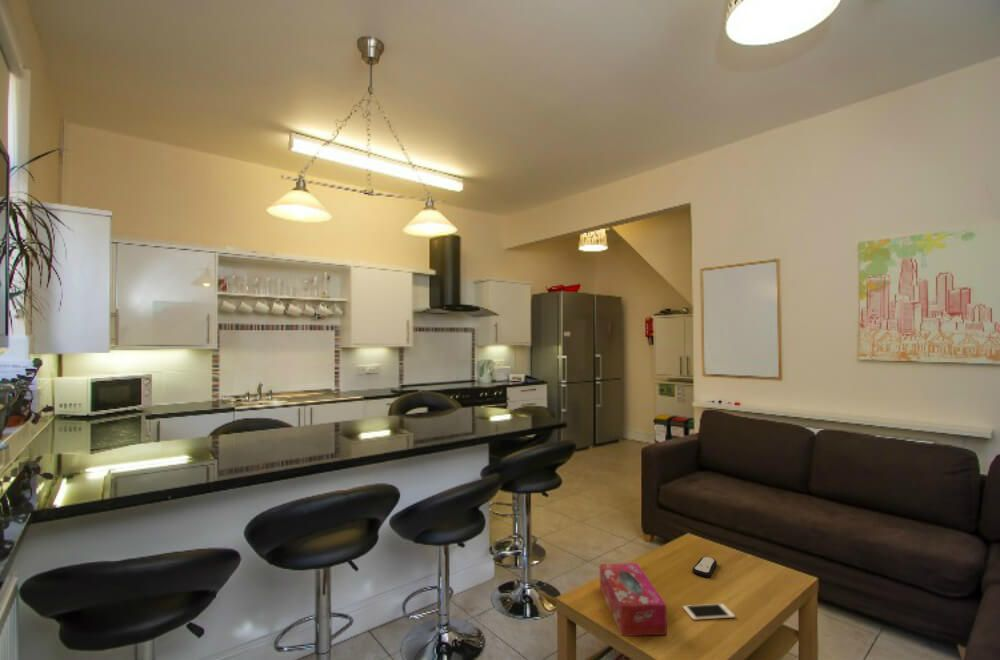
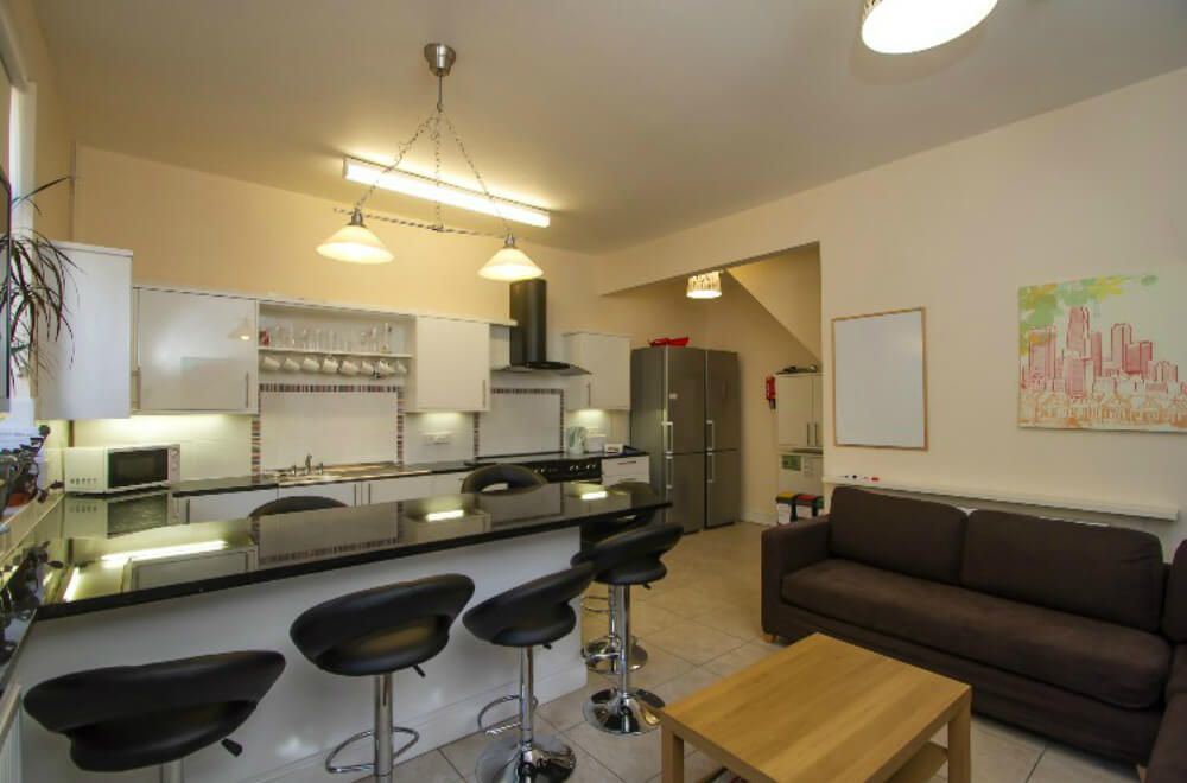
- remote control (705, 566)
- cell phone (708, 611)
- tissue box (630, 596)
